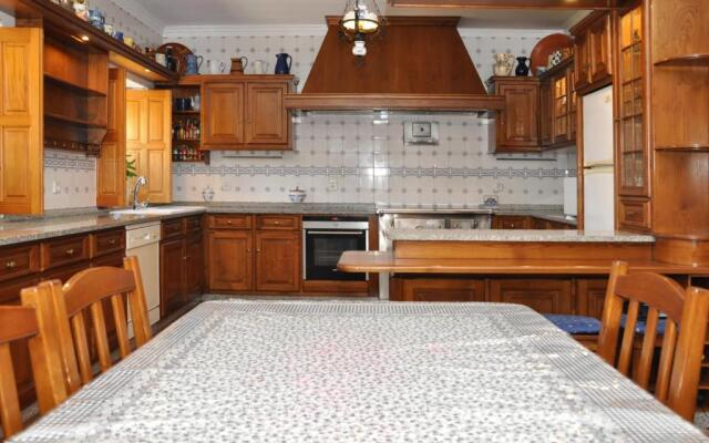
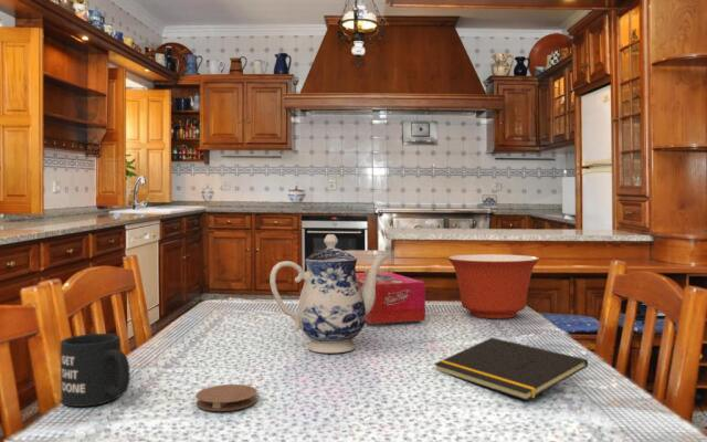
+ tissue box (379, 295)
+ coaster (226, 397)
+ mixing bowl (493, 285)
+ mug (99, 369)
+ teapot (331, 291)
+ notepad (507, 365)
